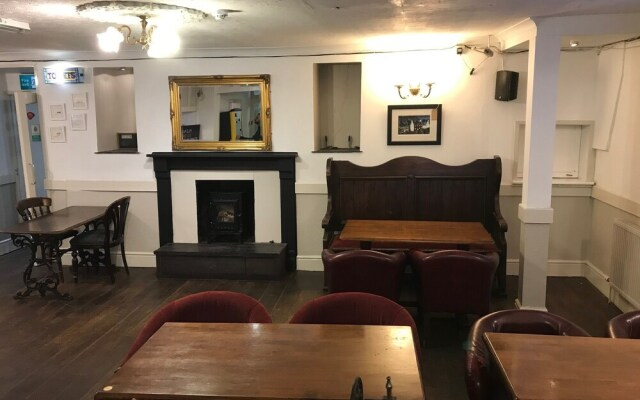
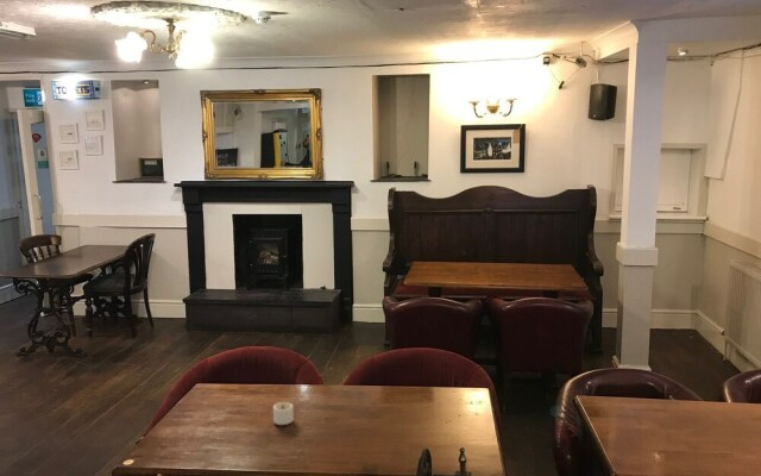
+ candle (284, 411)
